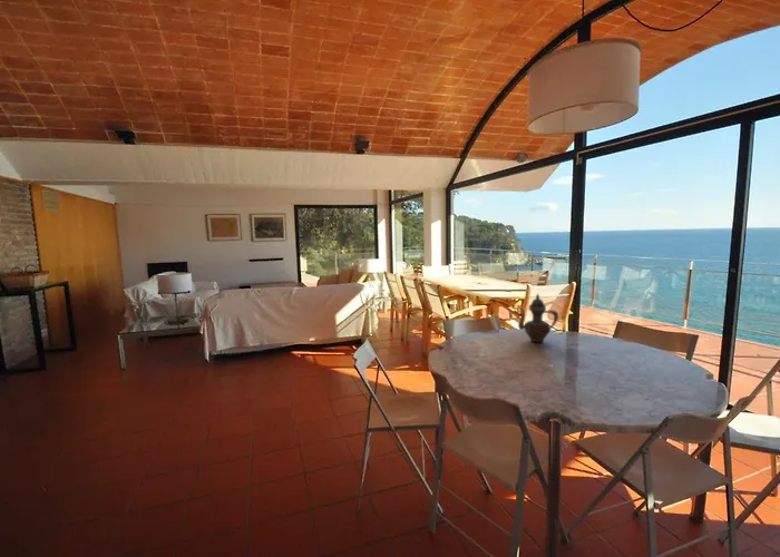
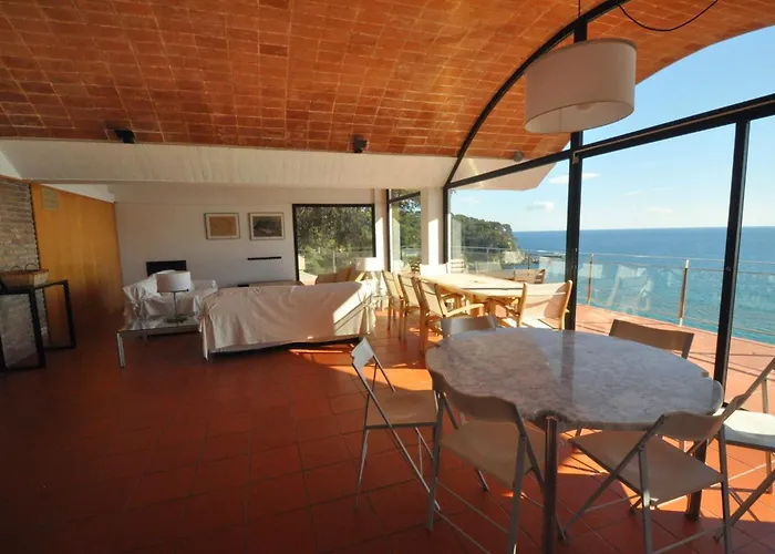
- teapot (537, 316)
